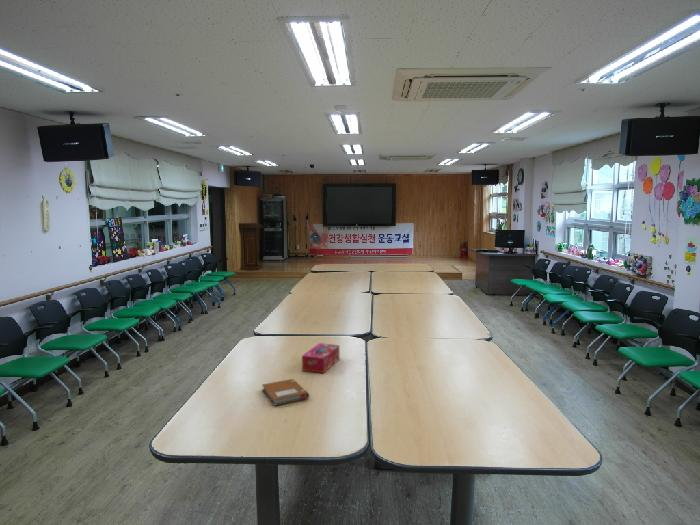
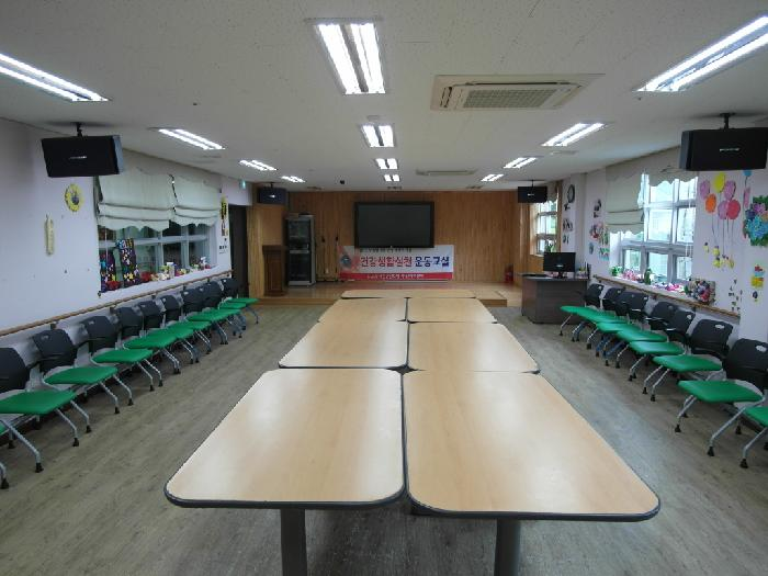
- tissue box (321, 357)
- notebook (285, 391)
